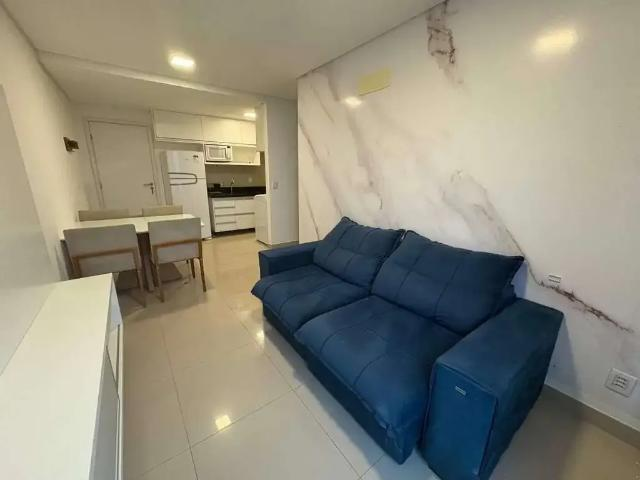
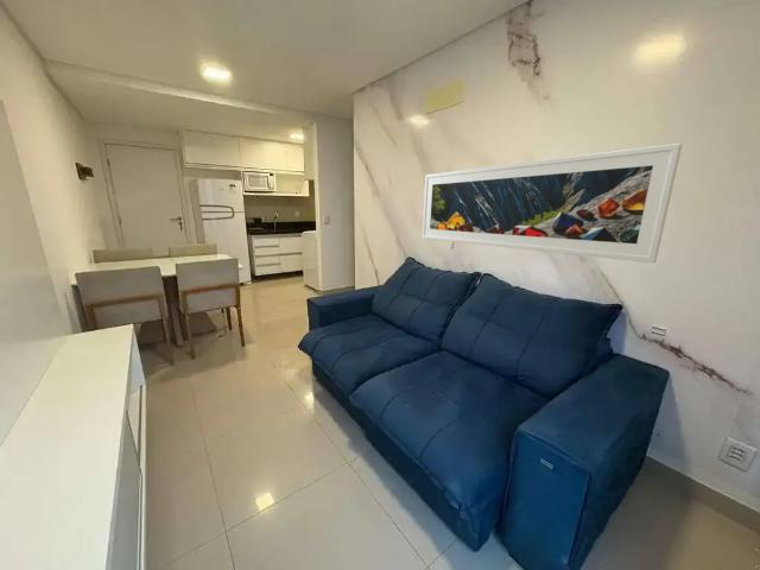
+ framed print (508, 207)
